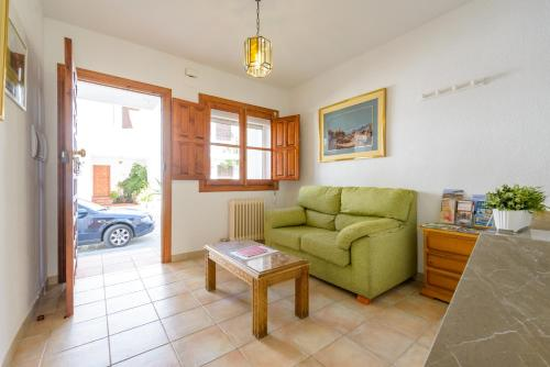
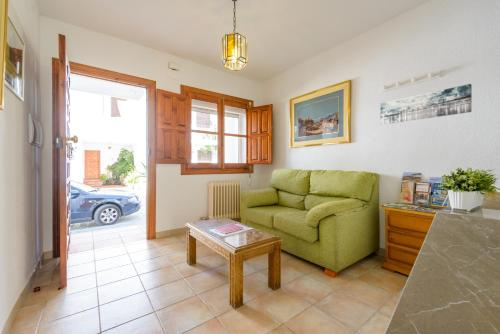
+ wall art (420, 107)
